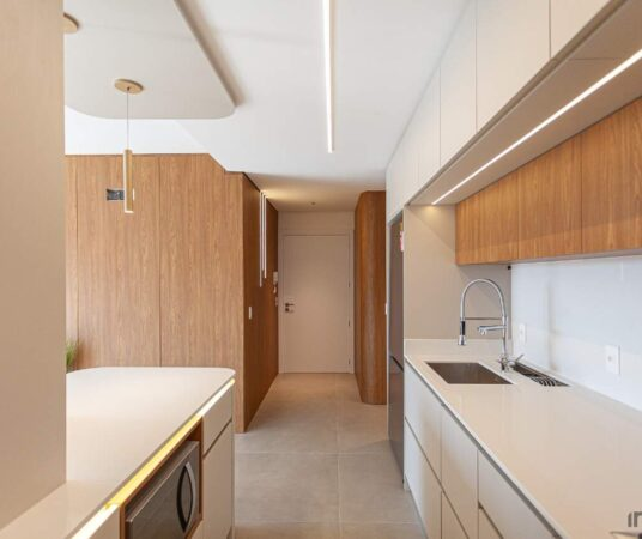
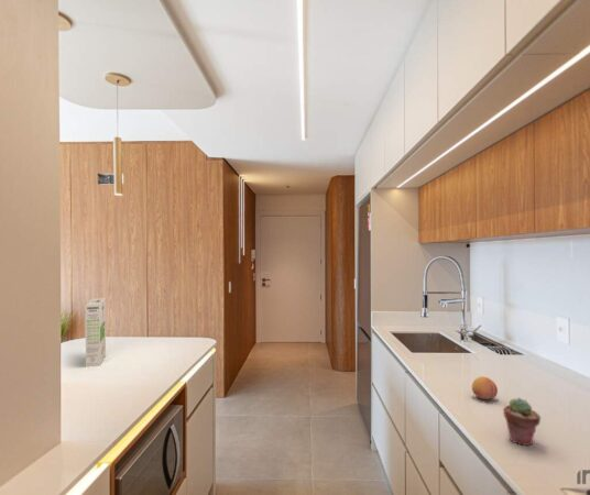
+ cereal box (96, 330)
+ fruit (484, 387)
+ potted succulent (521, 419)
